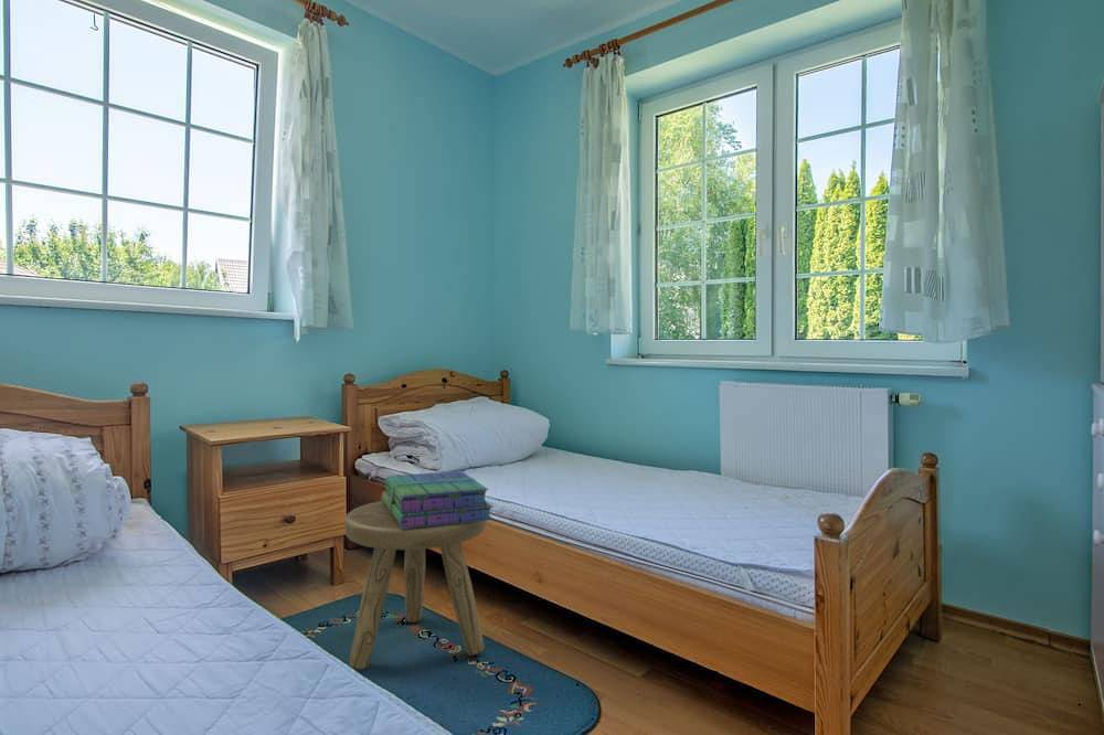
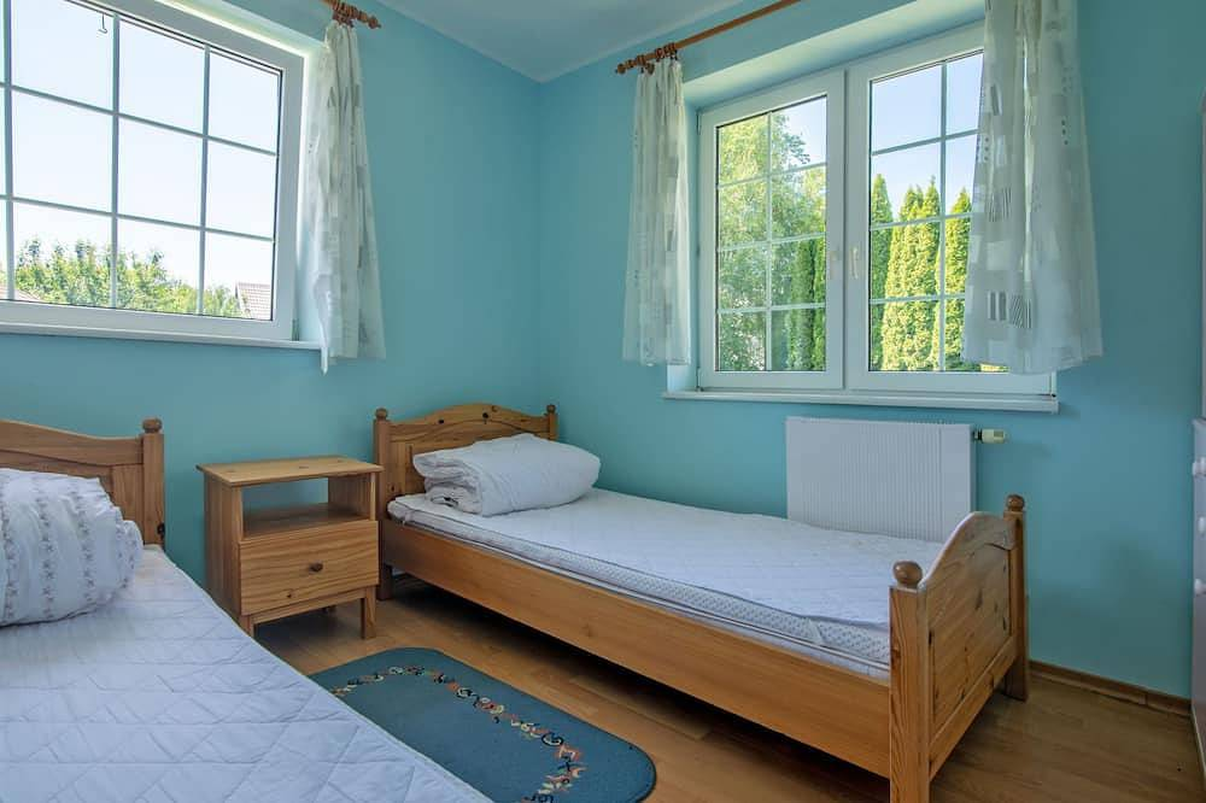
- stack of books (434, 496)
- stool (416, 577)
